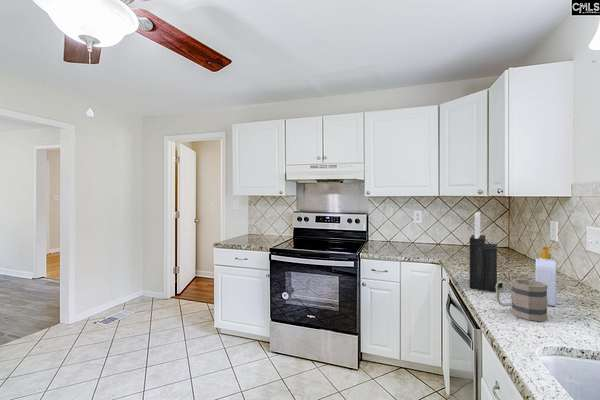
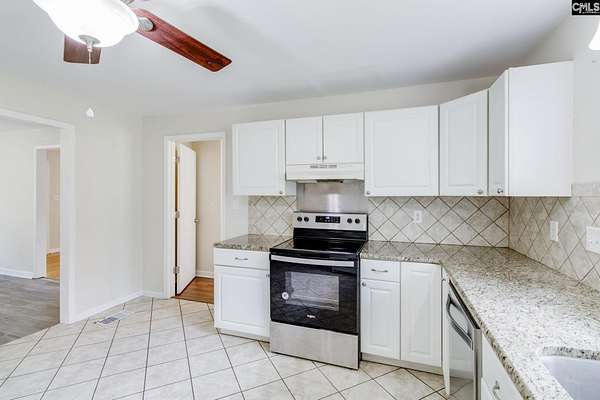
- soap bottle (546, 274)
- knife block (486, 249)
- mug (520, 297)
